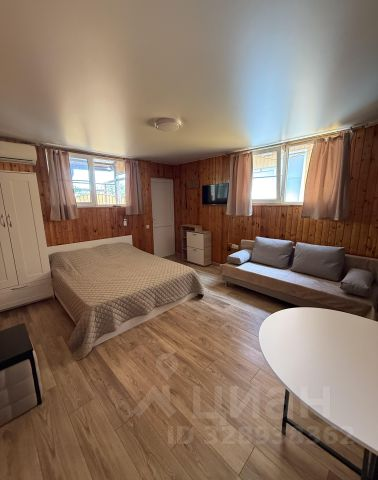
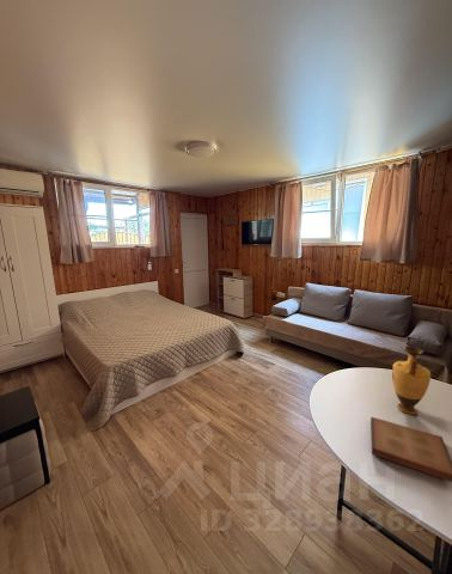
+ book (407, 445)
+ vase (409, 379)
